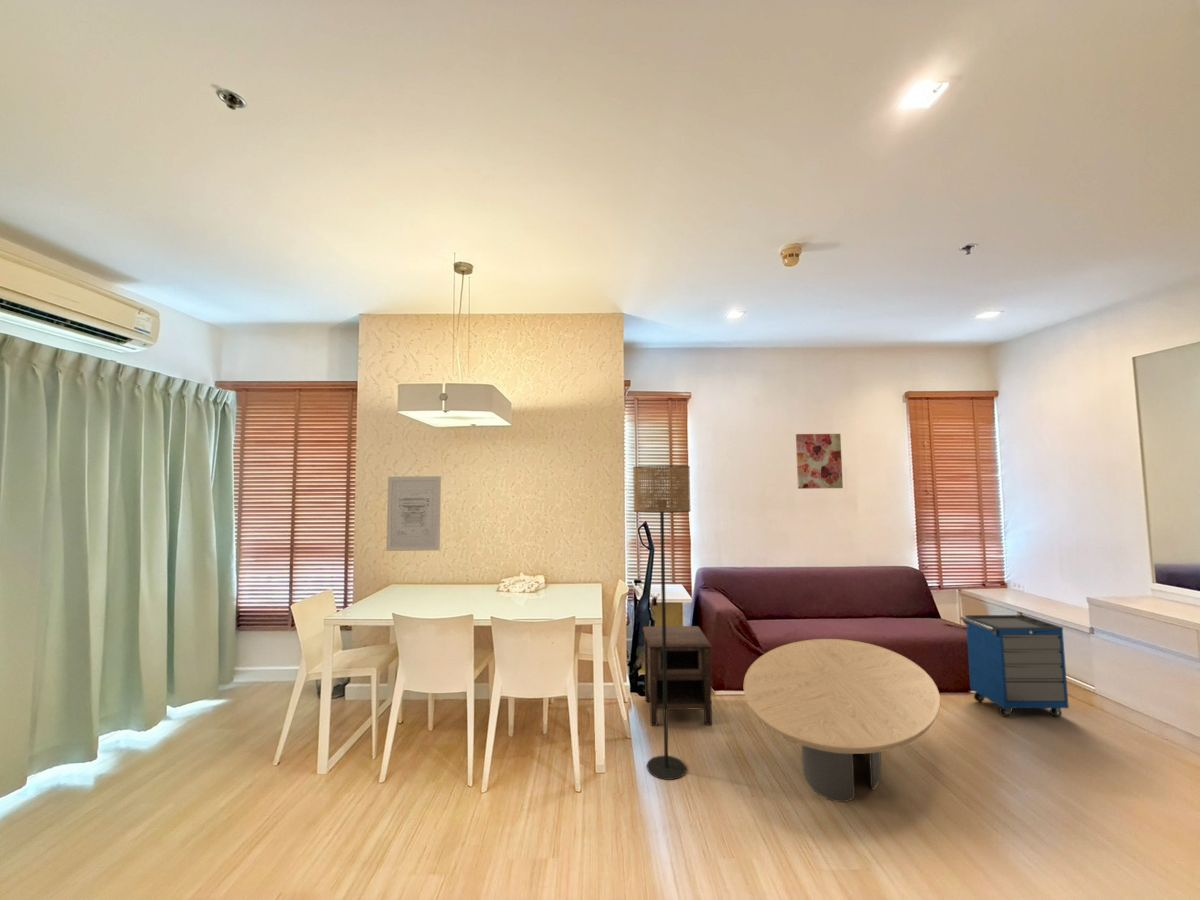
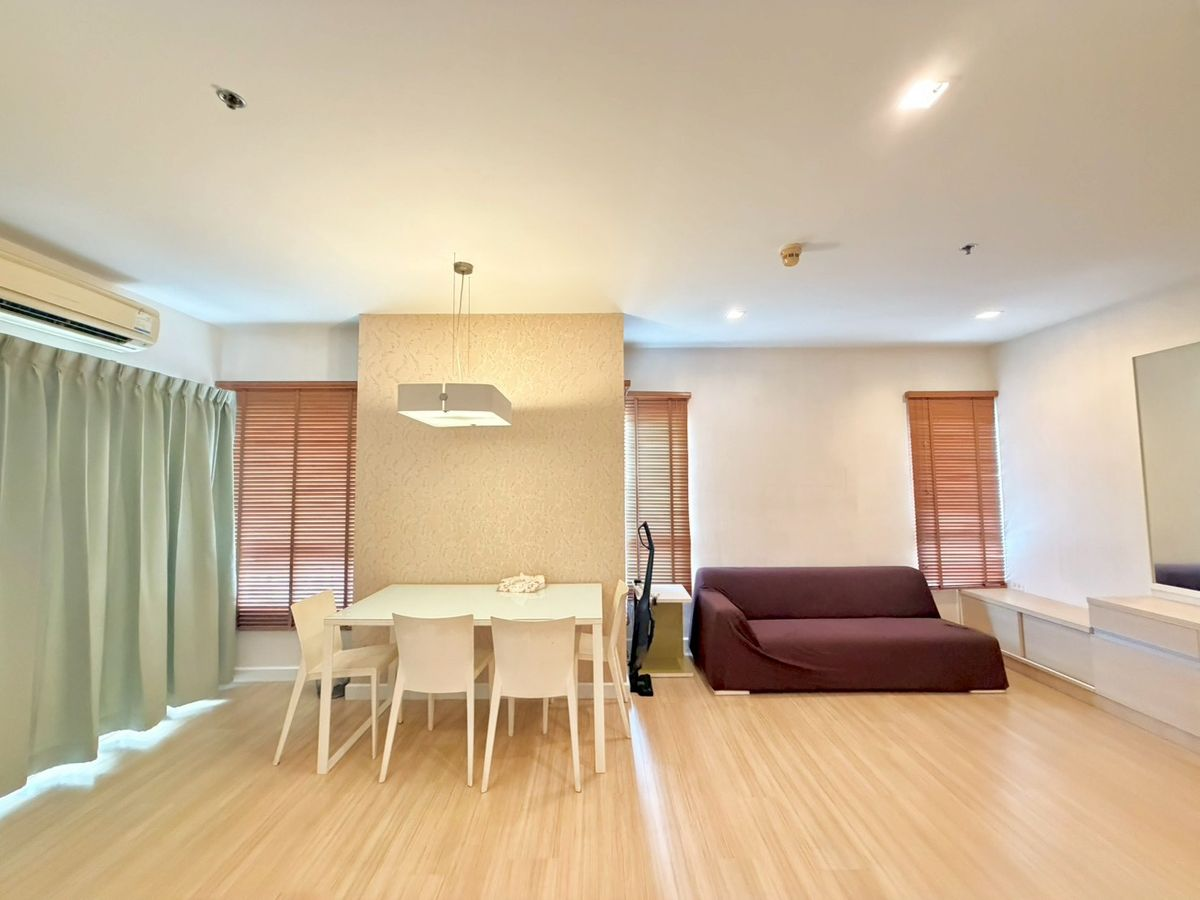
- cabinet (1011, 664)
- wall art (413, 513)
- coffee table (839, 721)
- nightstand (675, 672)
- wall art (819, 461)
- floor lamp (663, 613)
